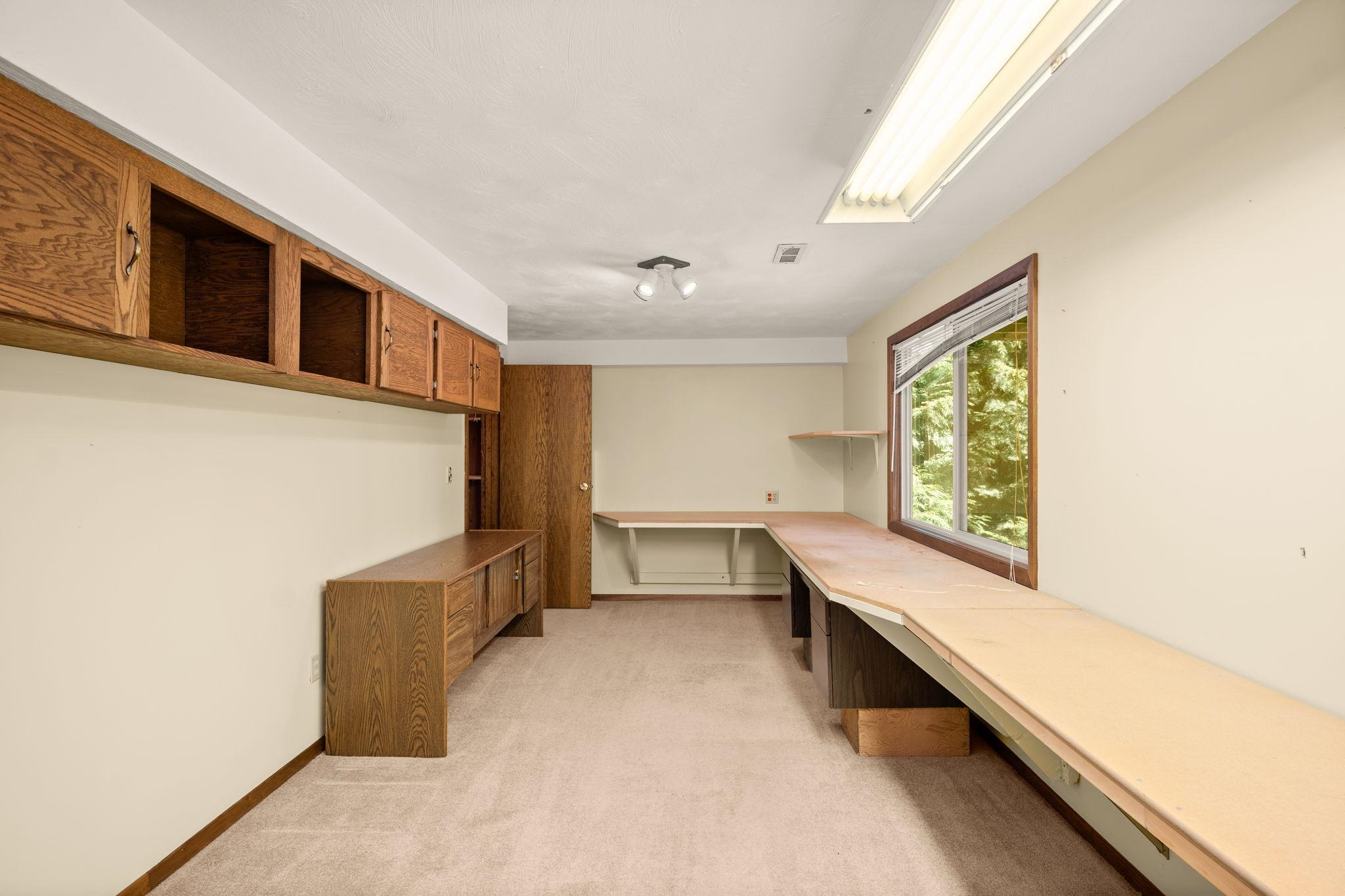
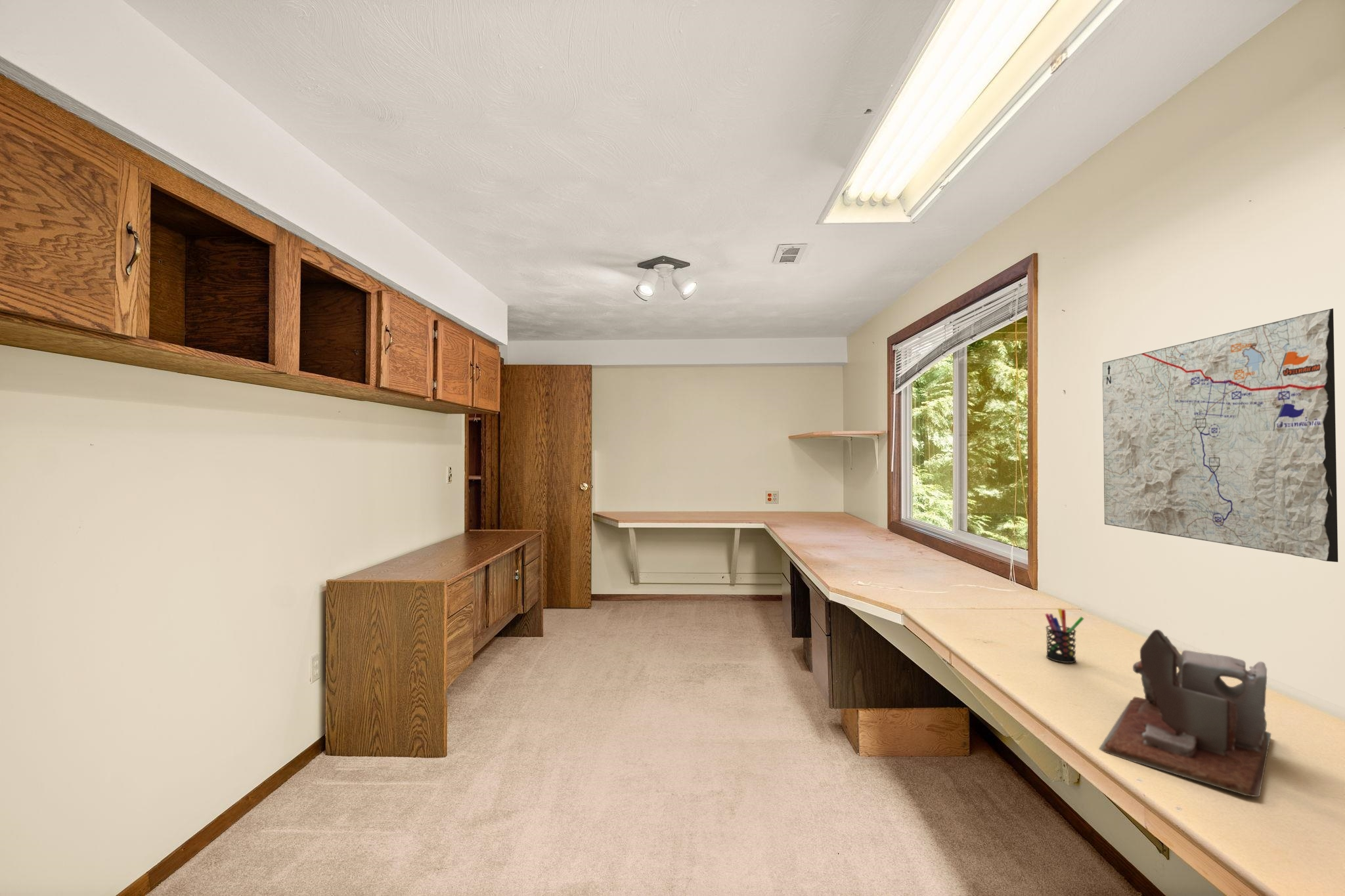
+ pen holder (1065, 633)
+ map (1188, 440)
+ desk organizer (1185, 685)
